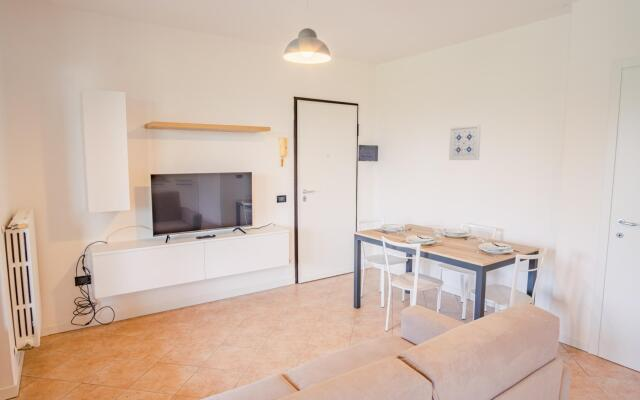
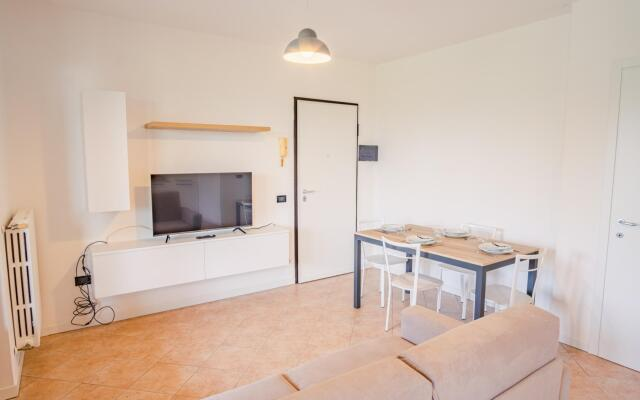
- wall art (464, 143)
